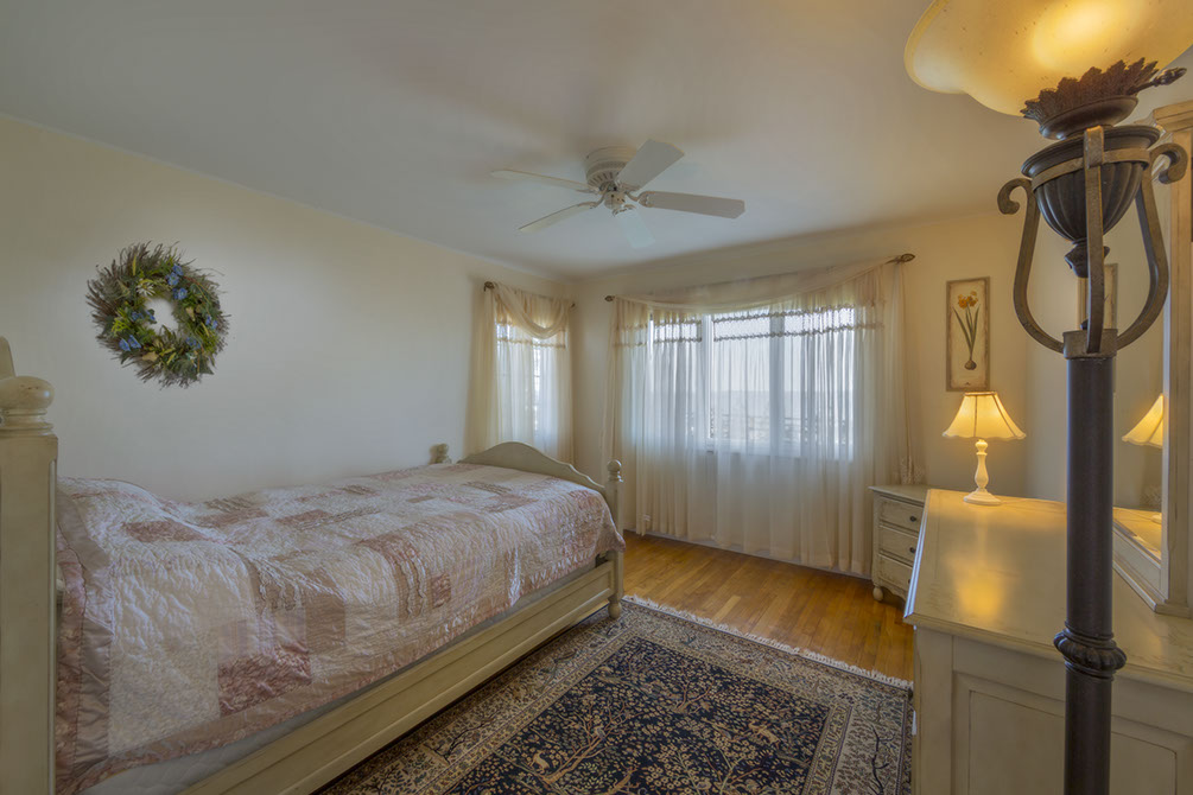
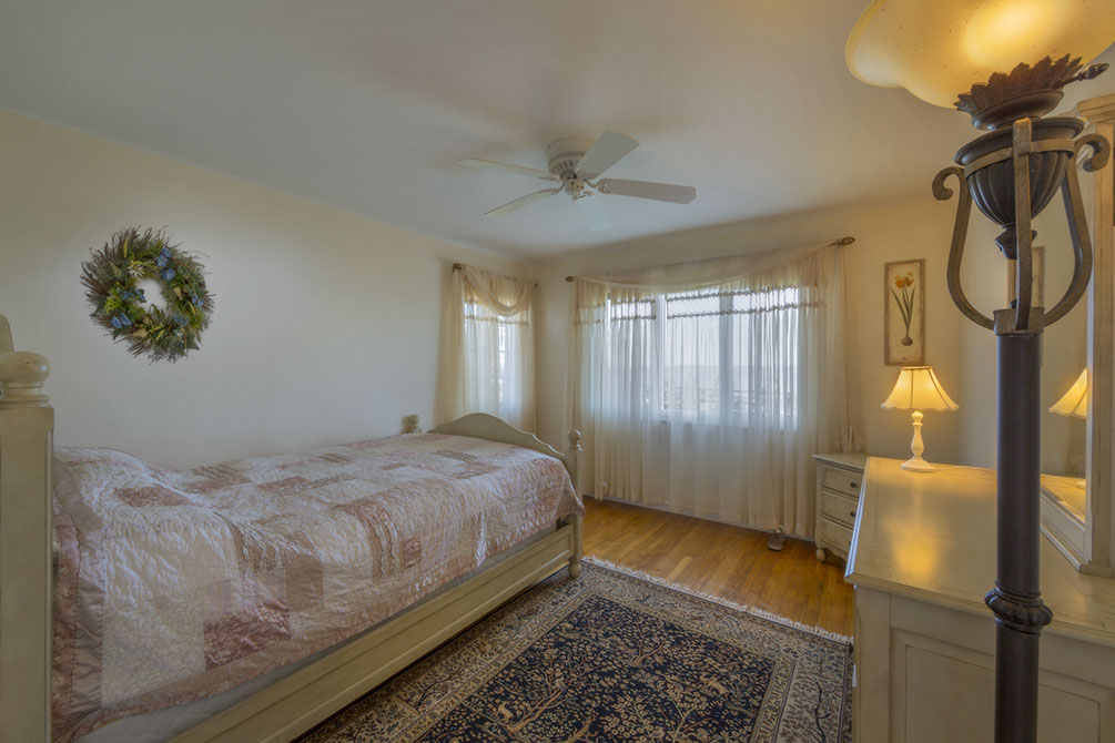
+ sneaker (776, 537)
